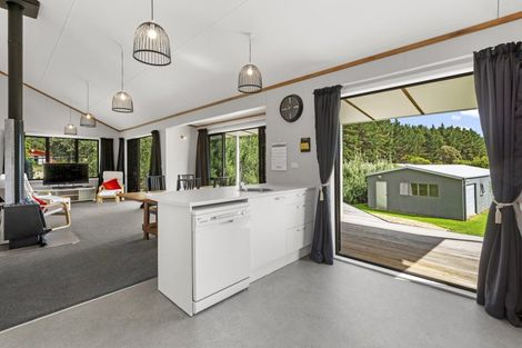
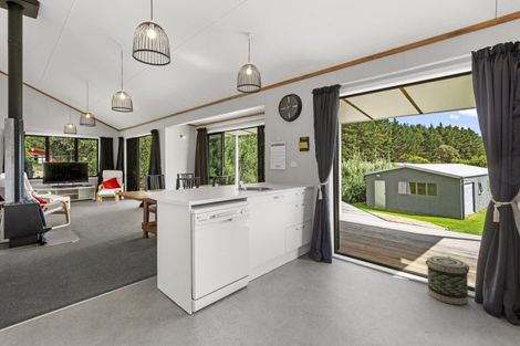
+ basket (447, 277)
